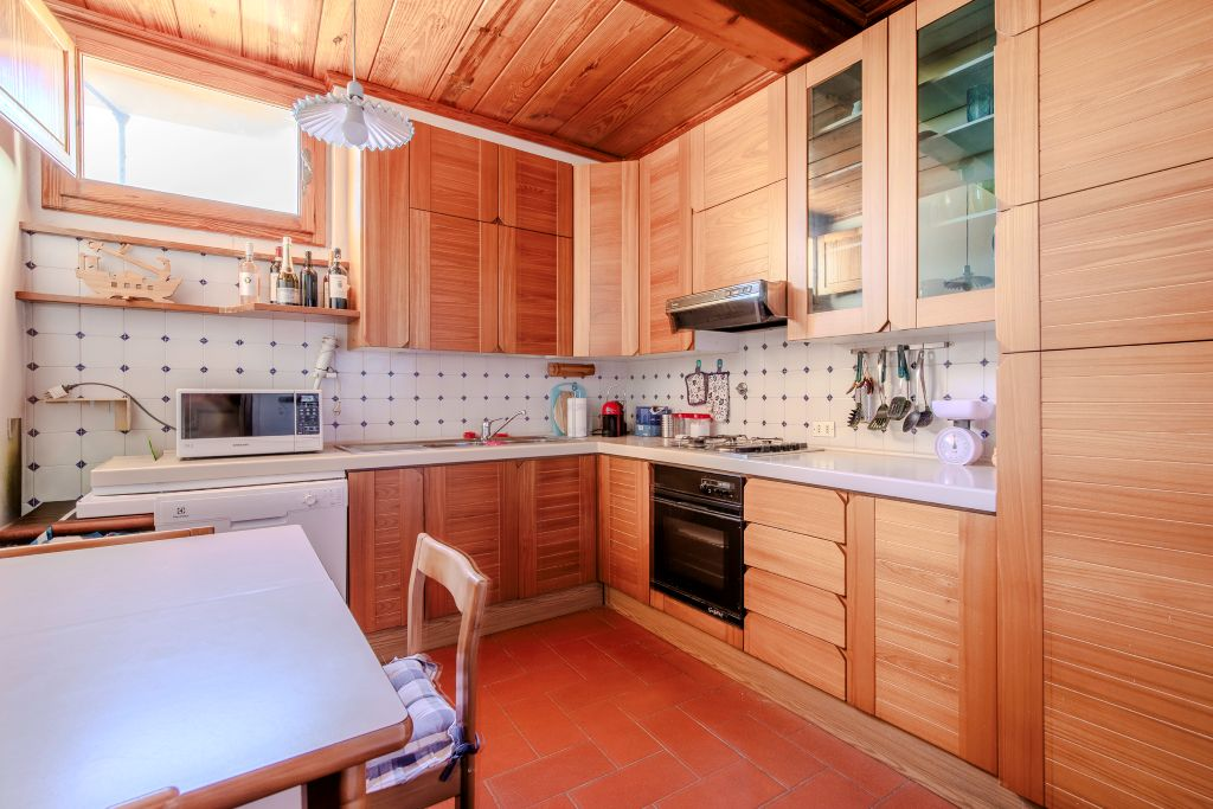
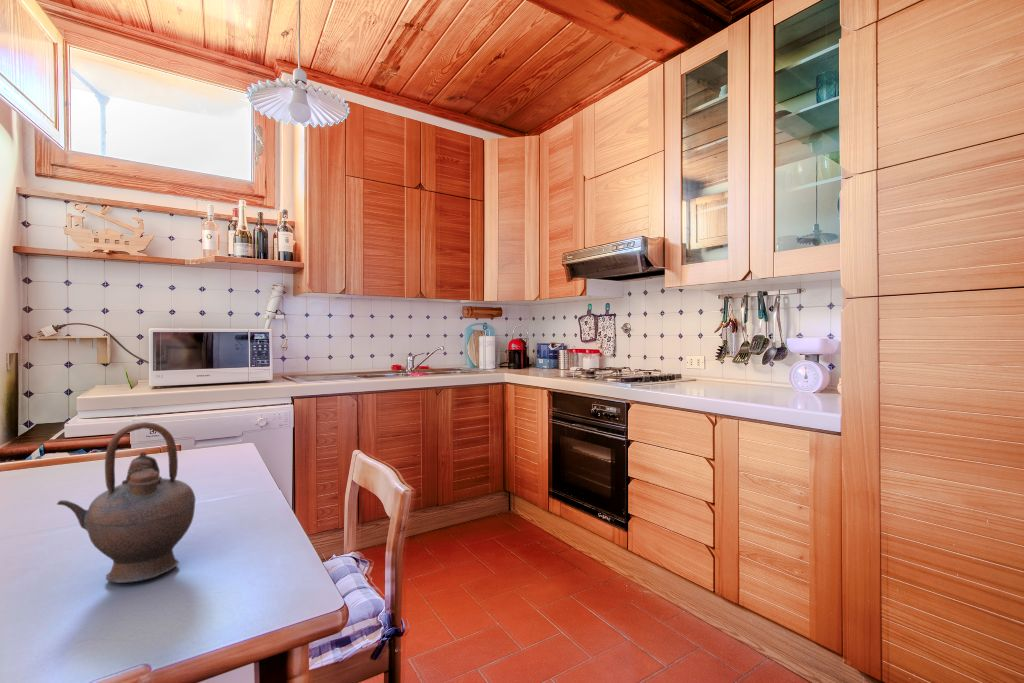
+ teapot (130, 499)
